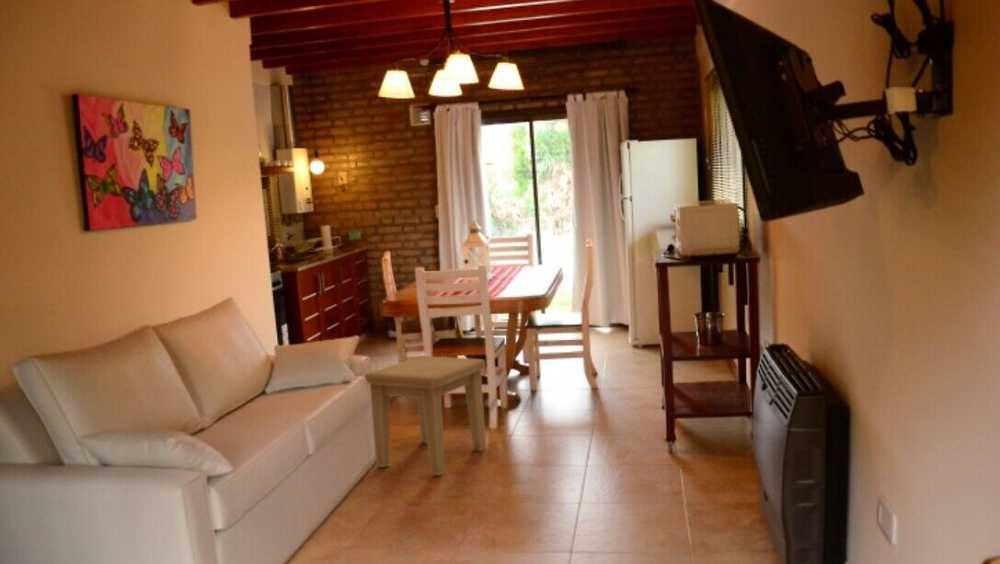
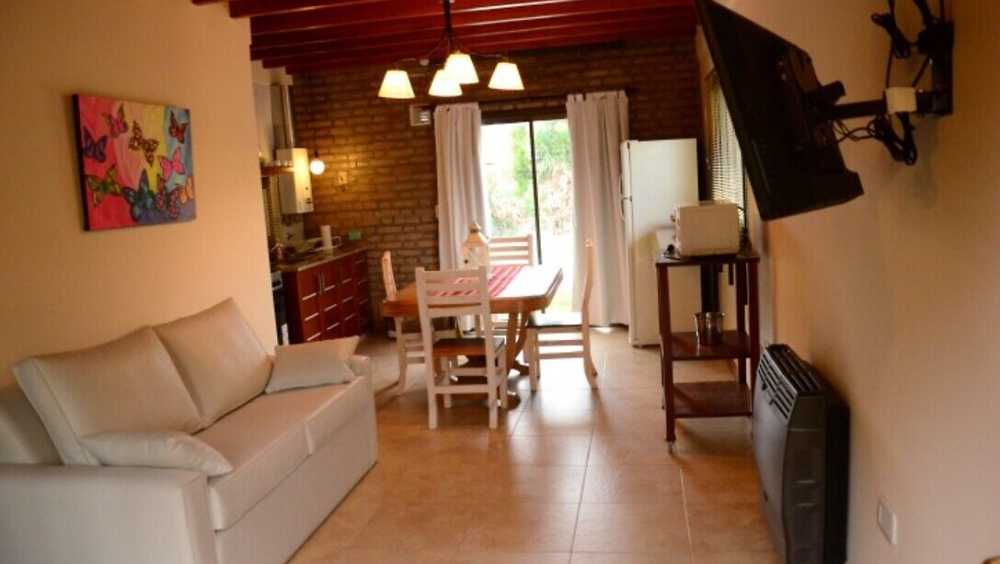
- side table (429, 412)
